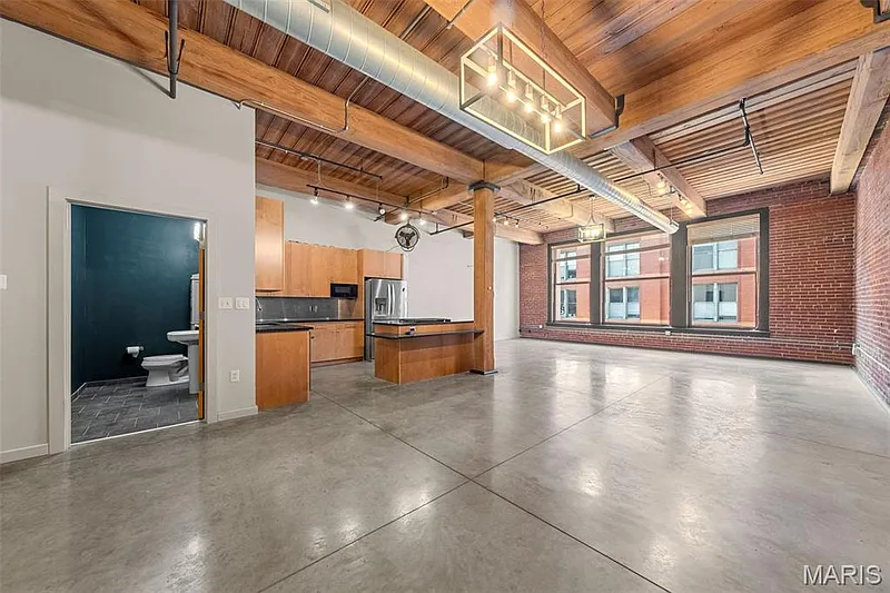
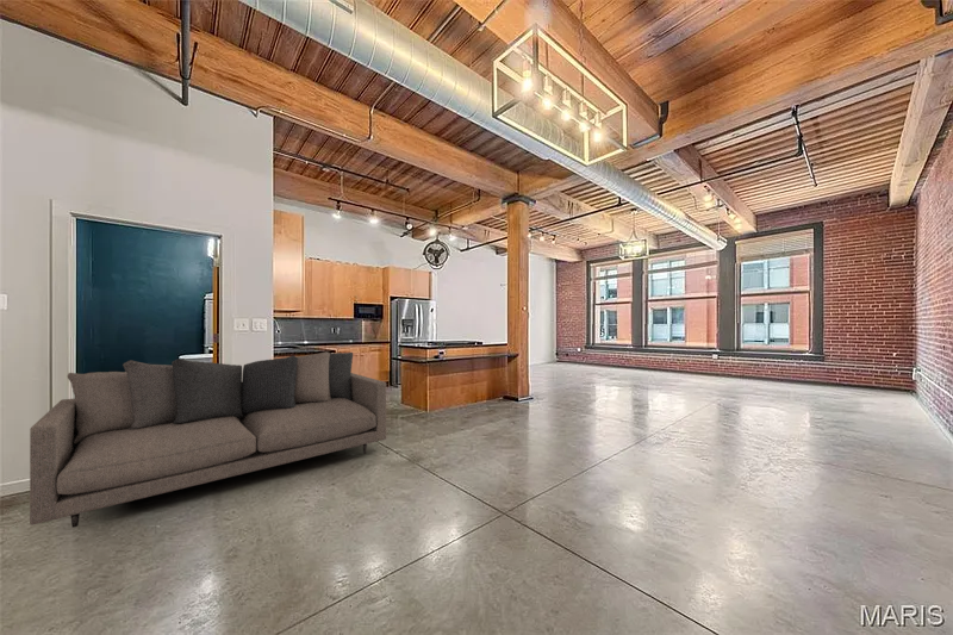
+ sofa (243, 411)
